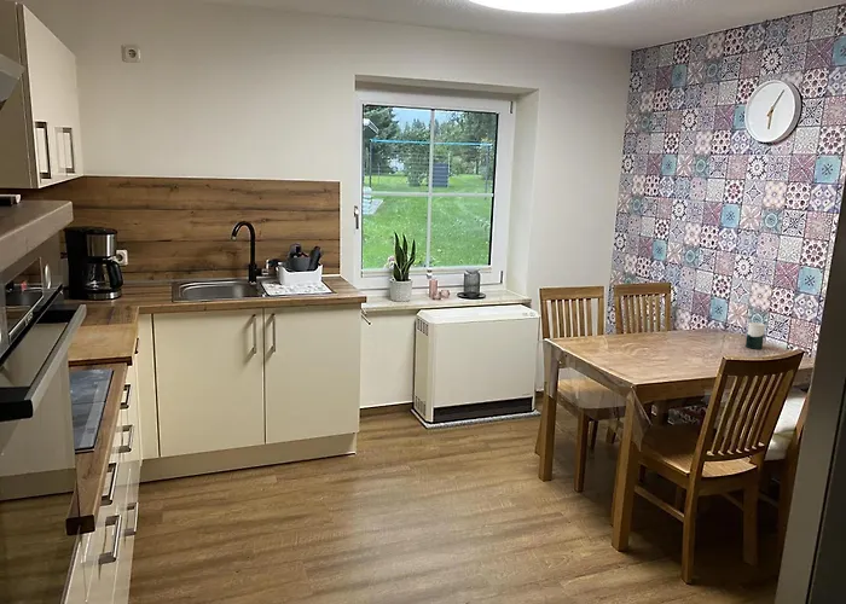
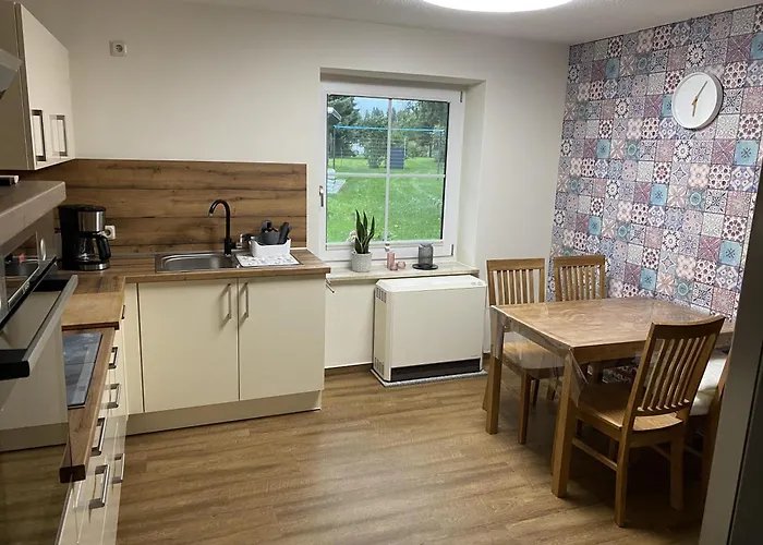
- cup (753, 335)
